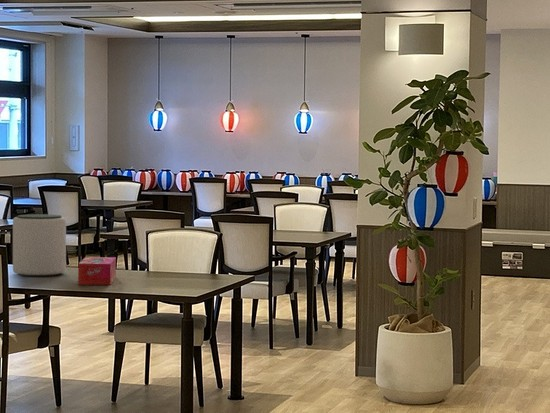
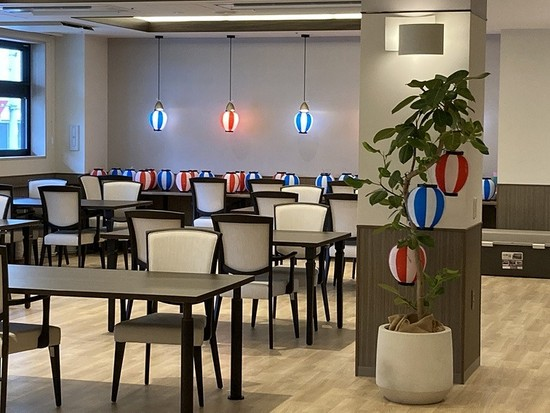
- tissue box (97, 270)
- plant pot (39, 244)
